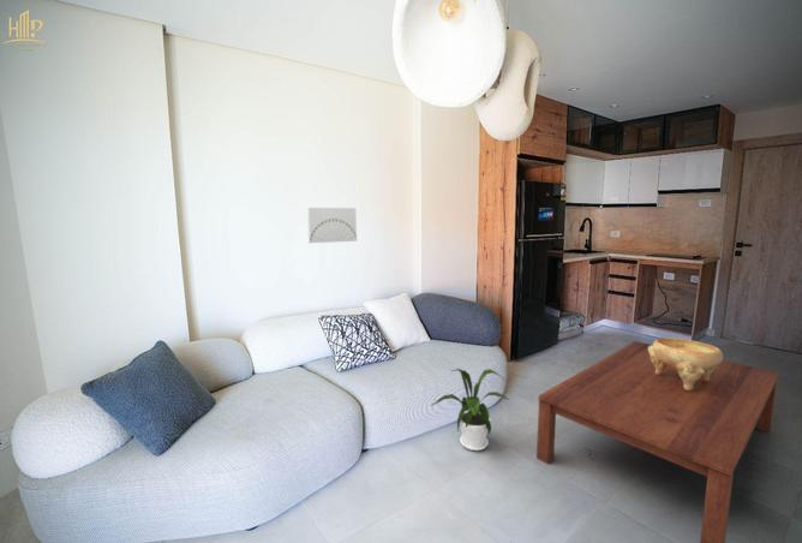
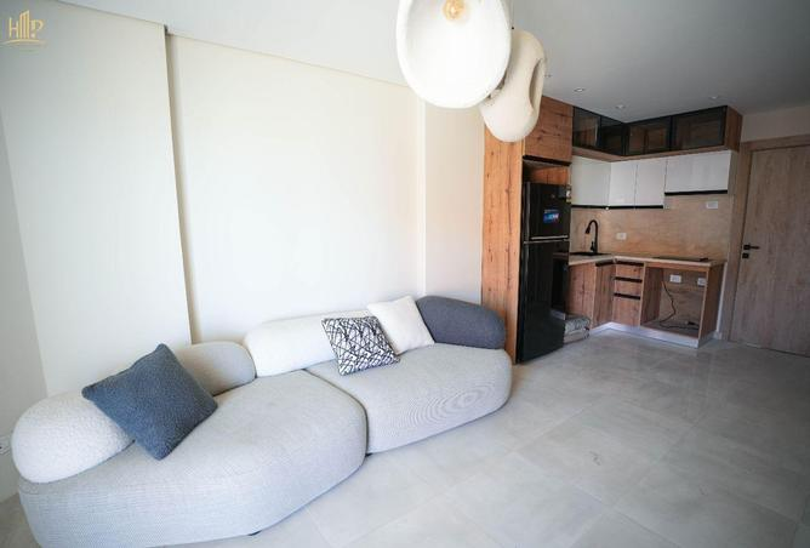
- decorative bowl (688, 363)
- wall art (333, 225)
- house plant (473, 405)
- coffee table (663, 413)
